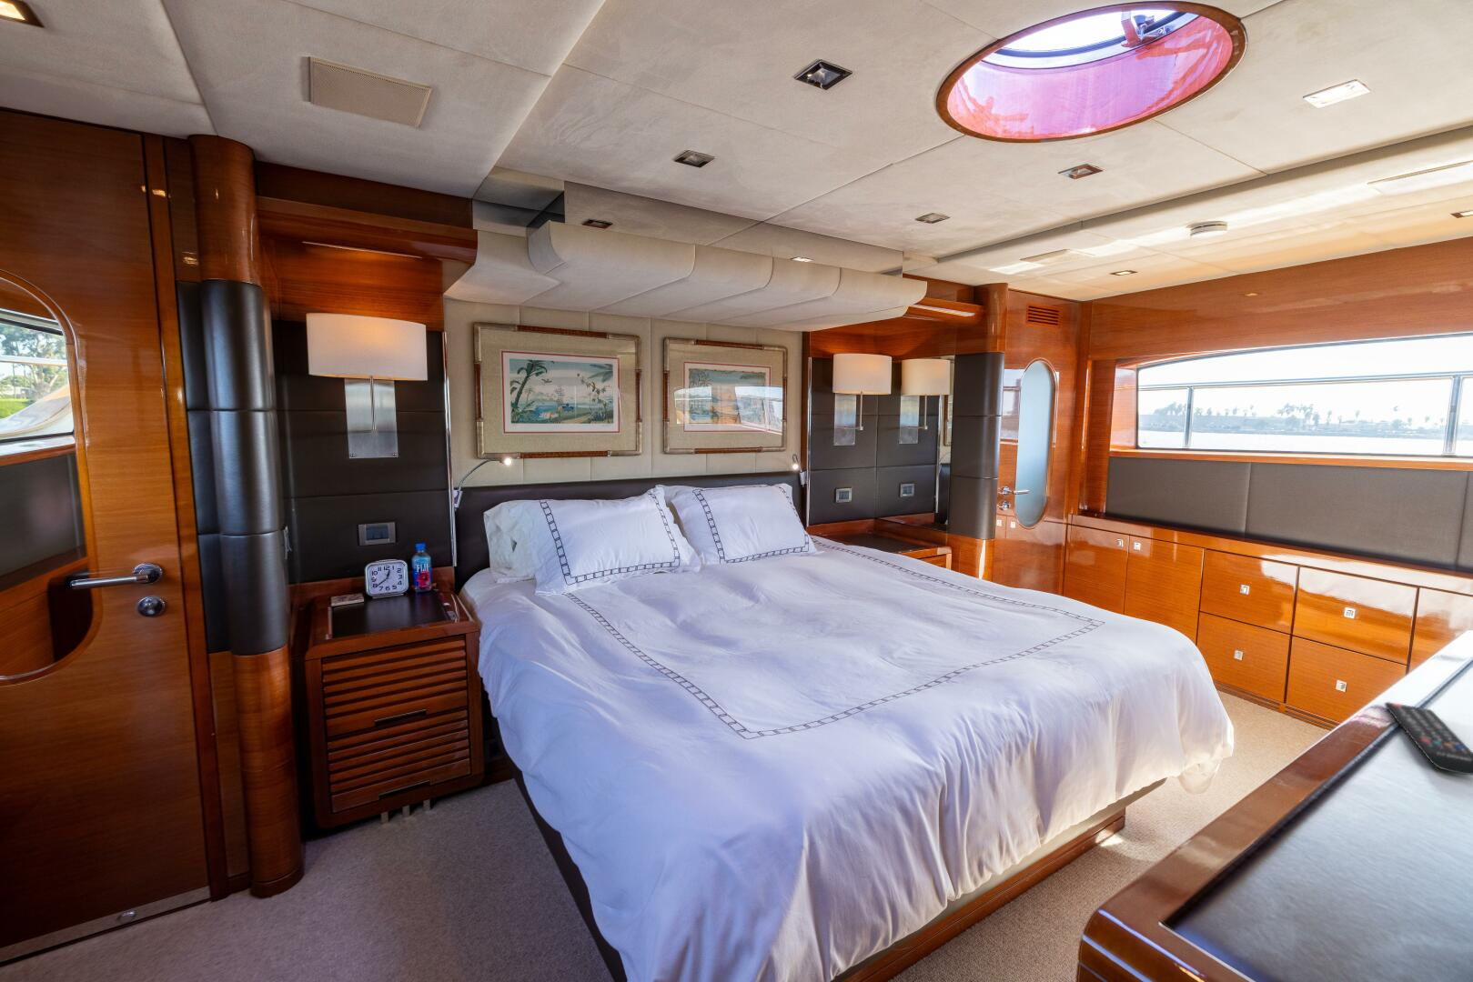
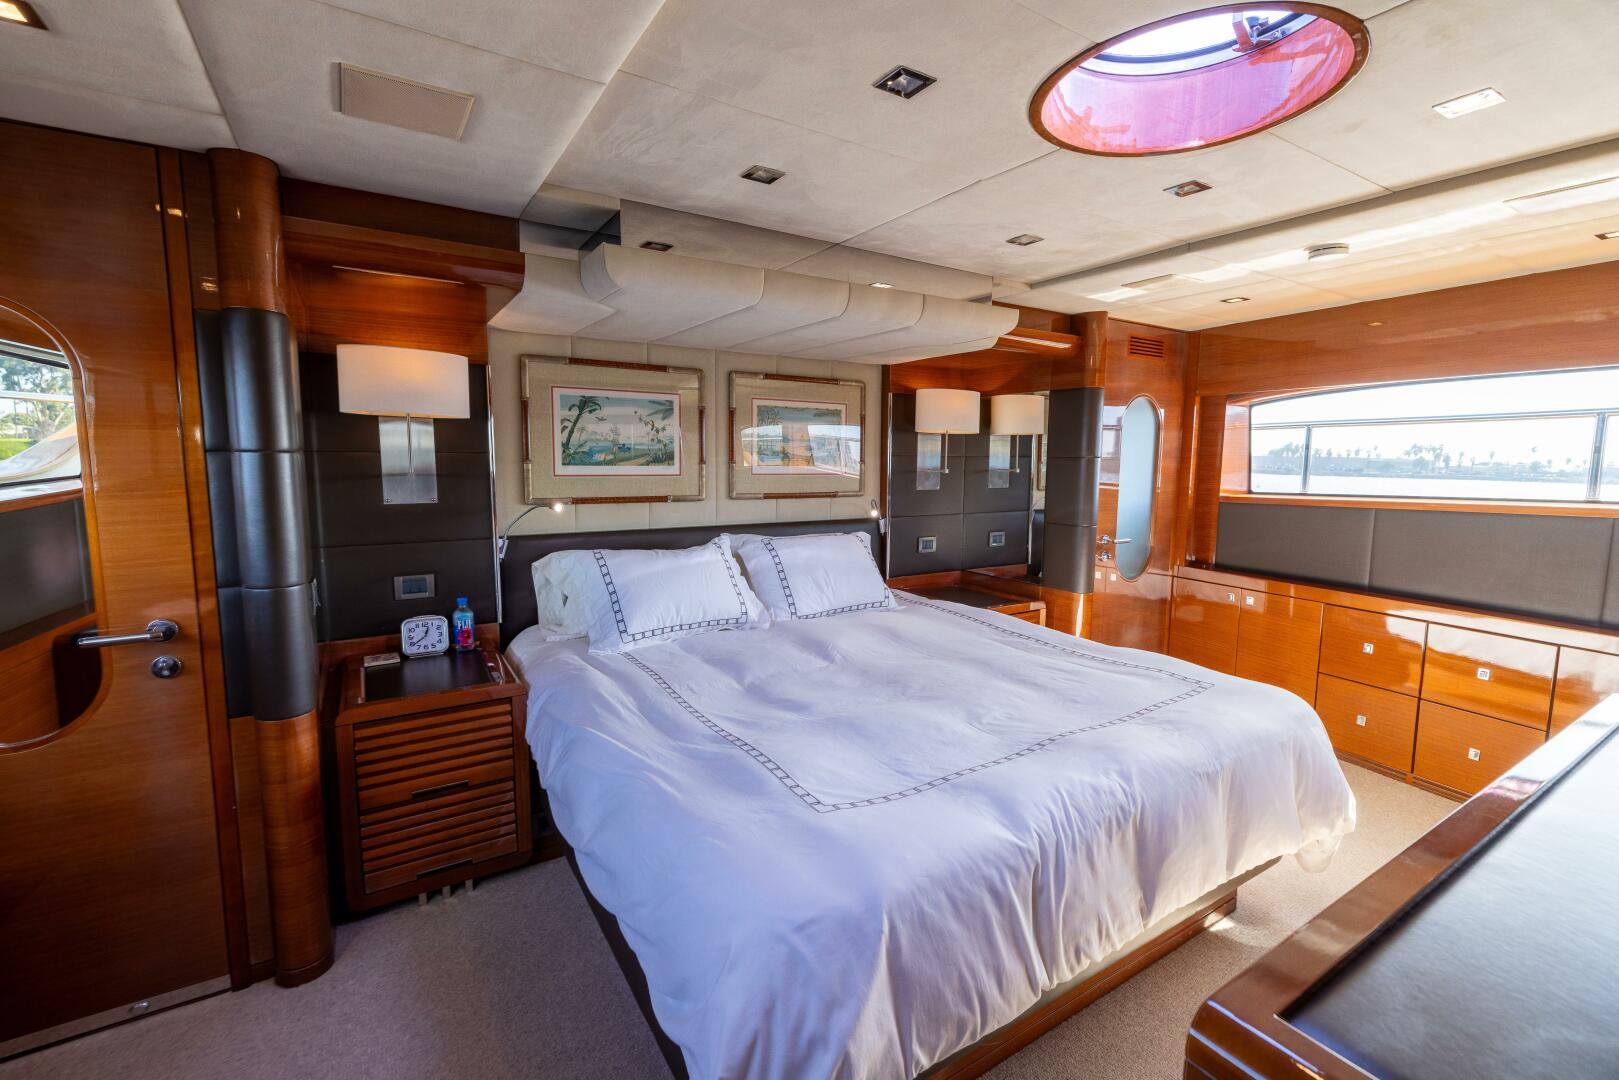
- remote control (1428, 734)
